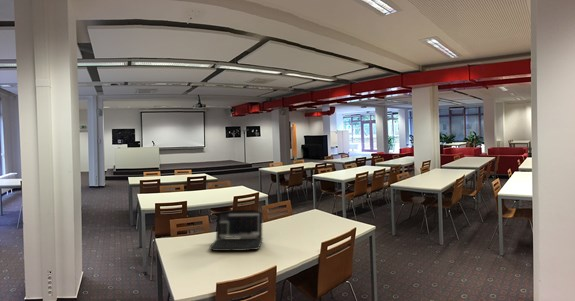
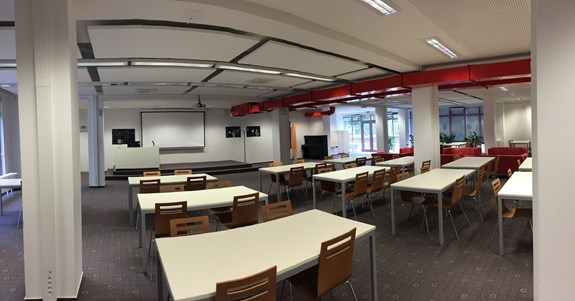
- laptop (237, 229)
